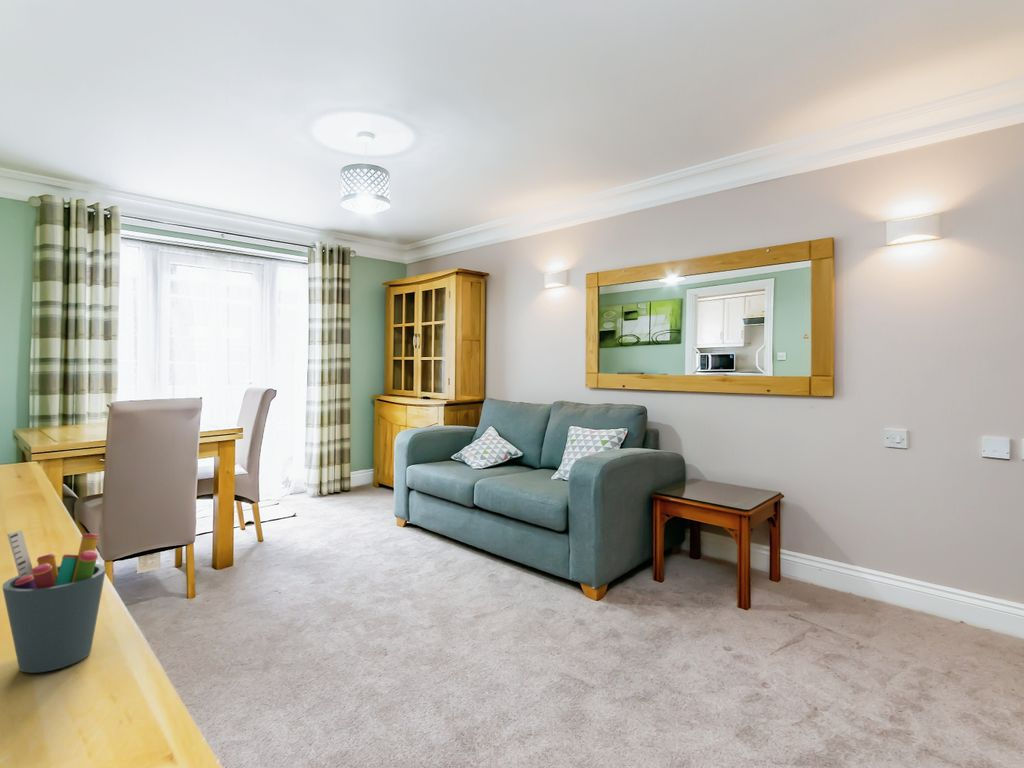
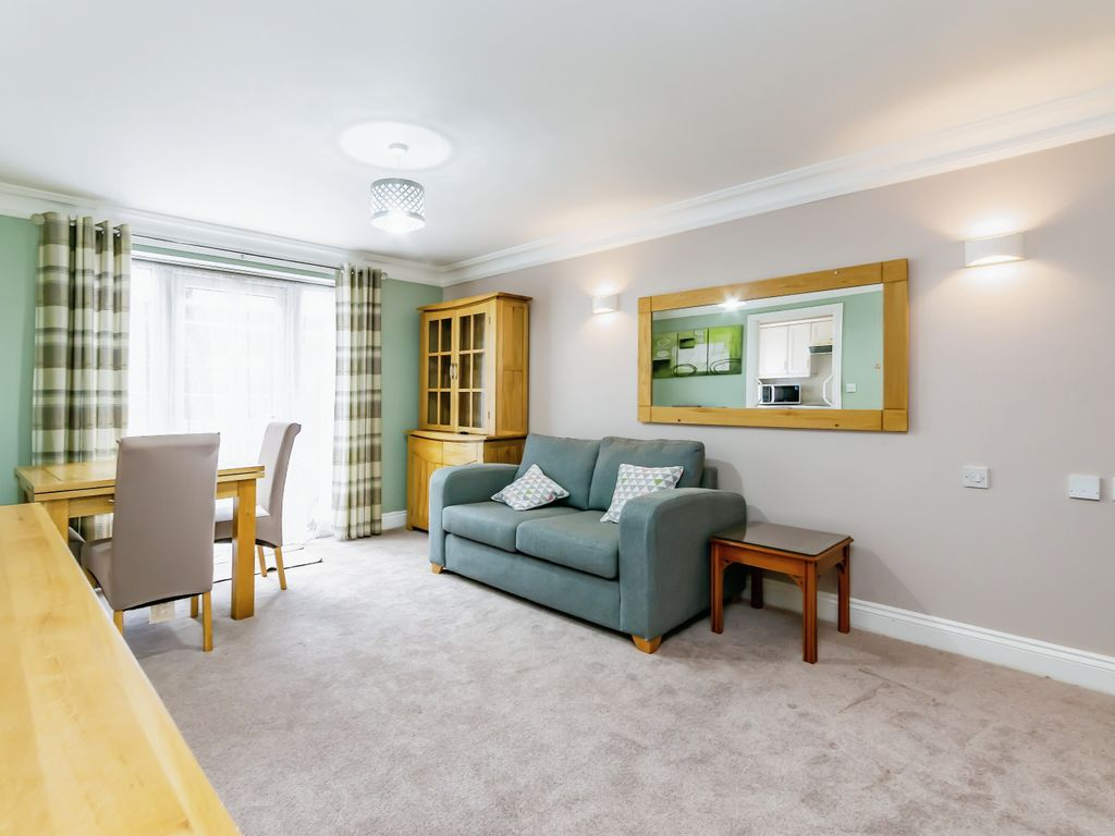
- pen holder (57, 594)
